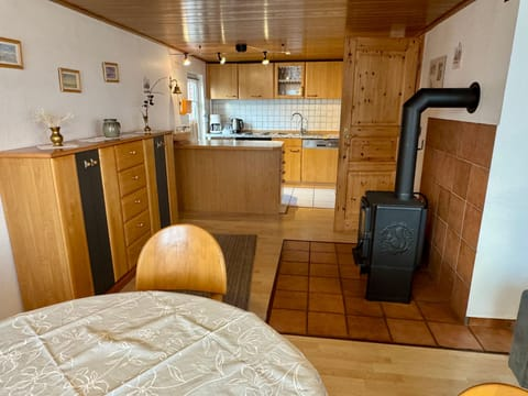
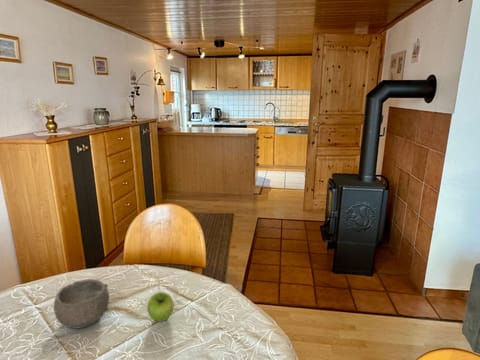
+ fruit (160, 307)
+ bowl (82, 304)
